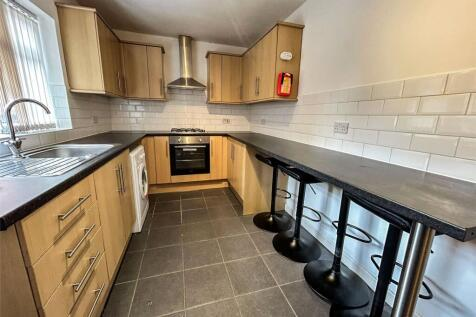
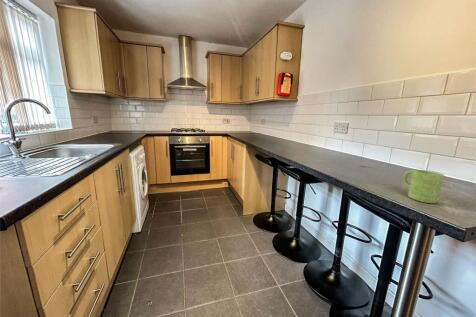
+ mug (419, 184)
